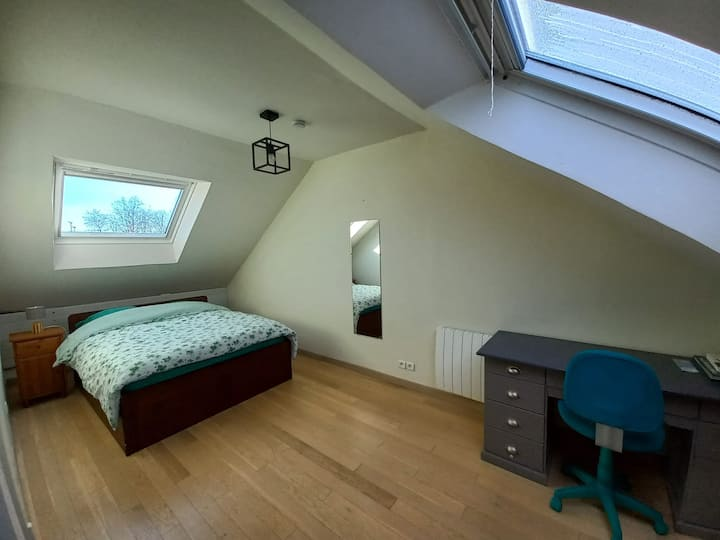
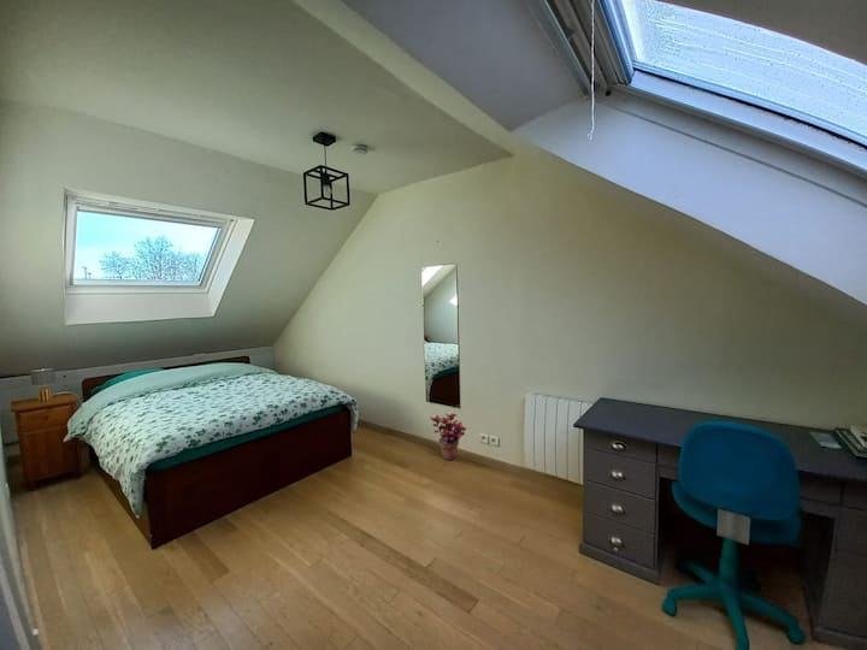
+ potted plant (449, 437)
